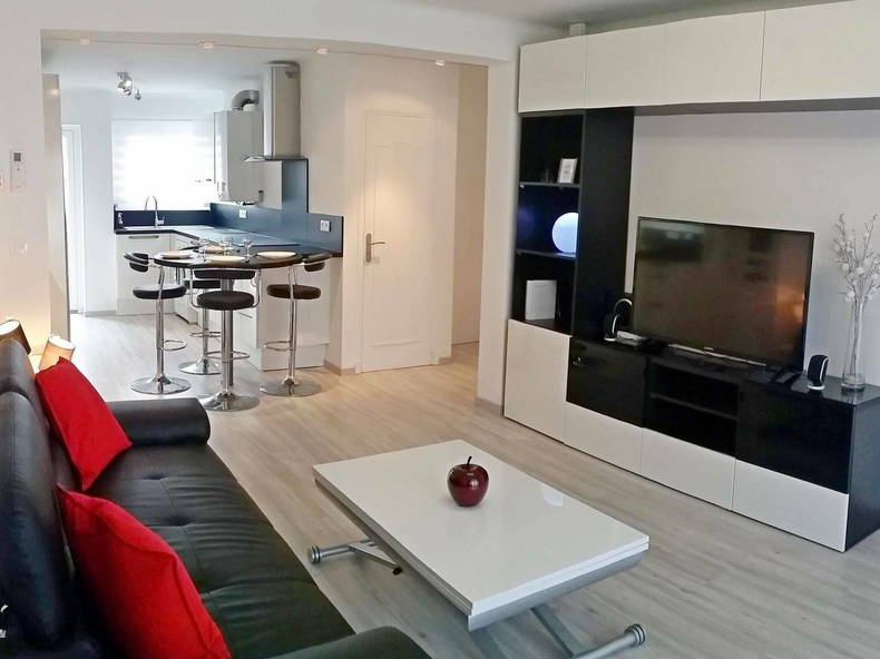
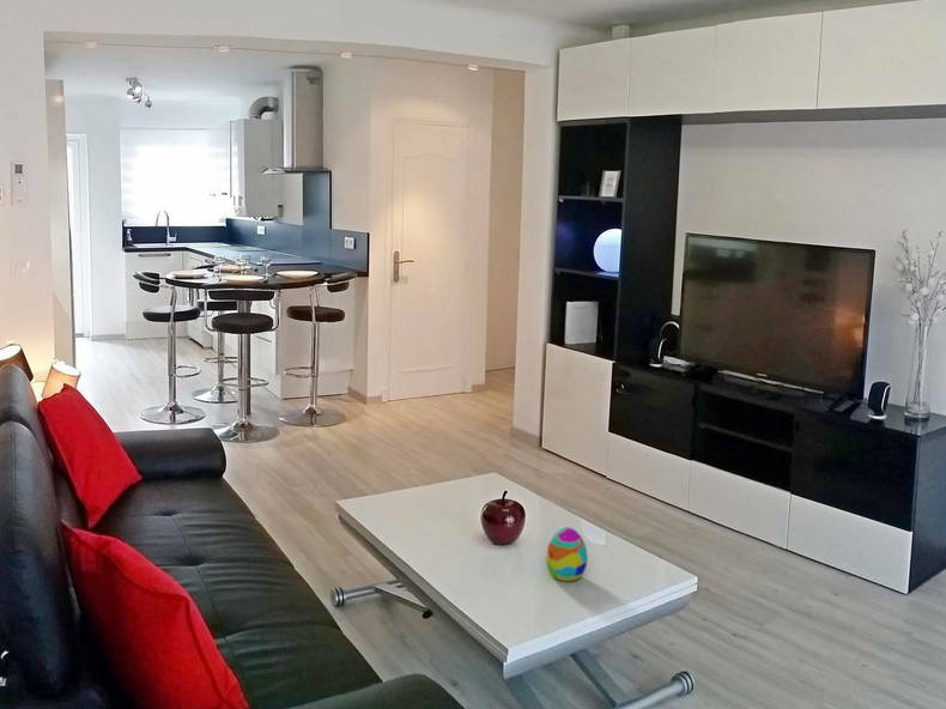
+ decorative egg (566, 552)
